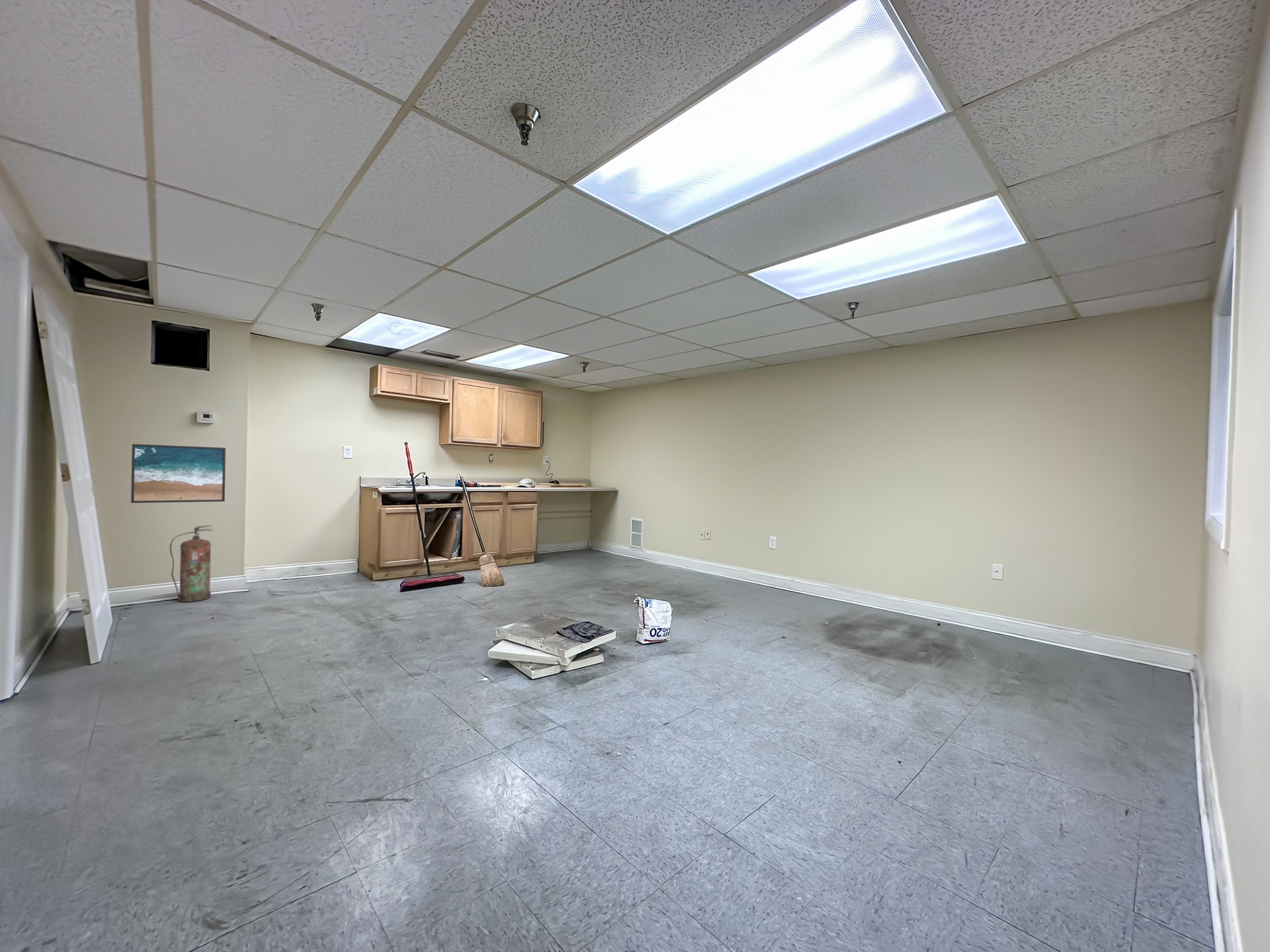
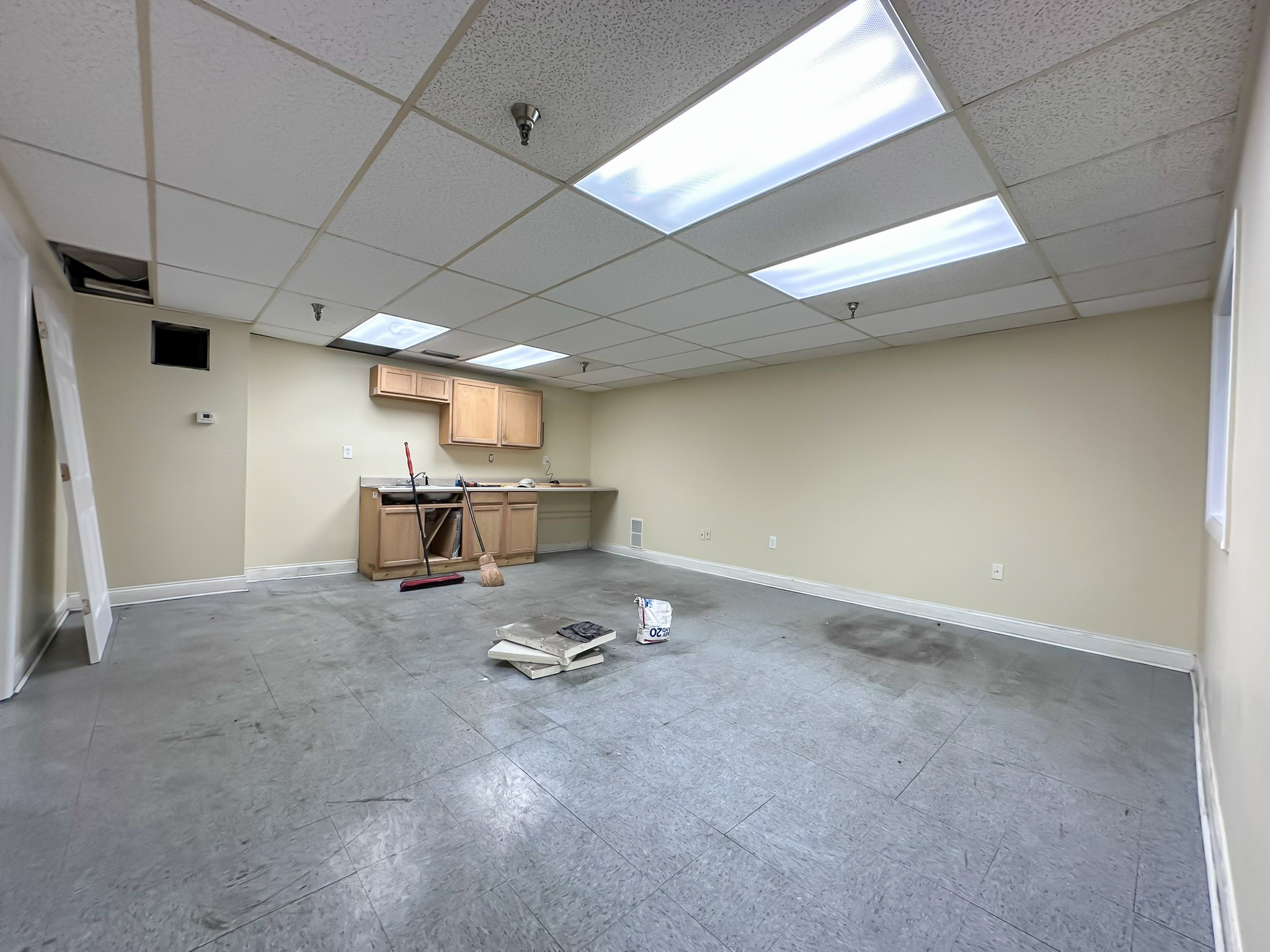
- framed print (180, 474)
- fire extinguisher (191, 563)
